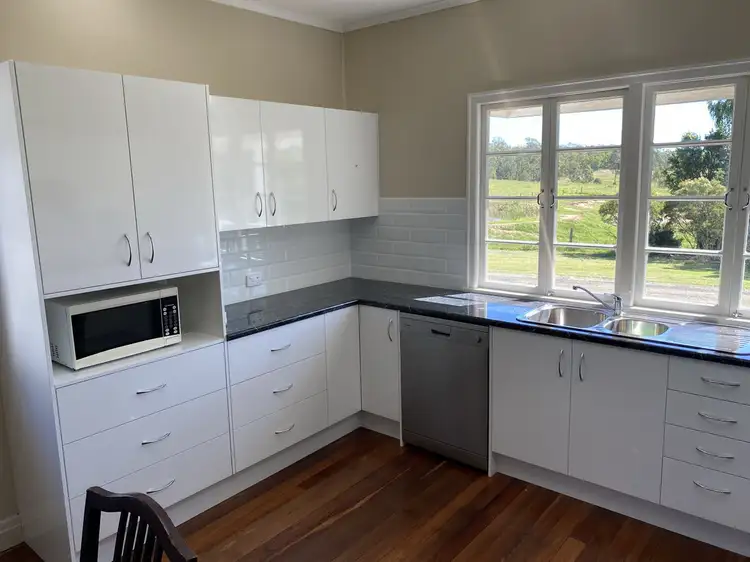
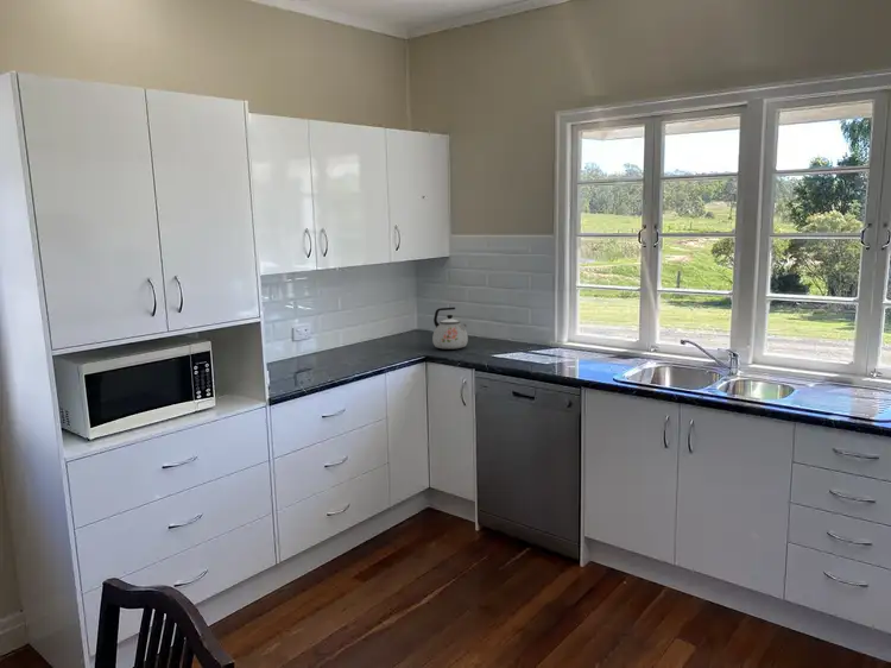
+ kettle (450, 327)
